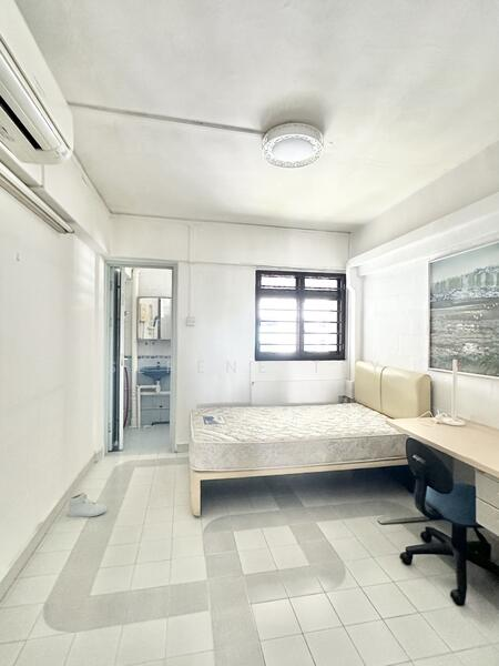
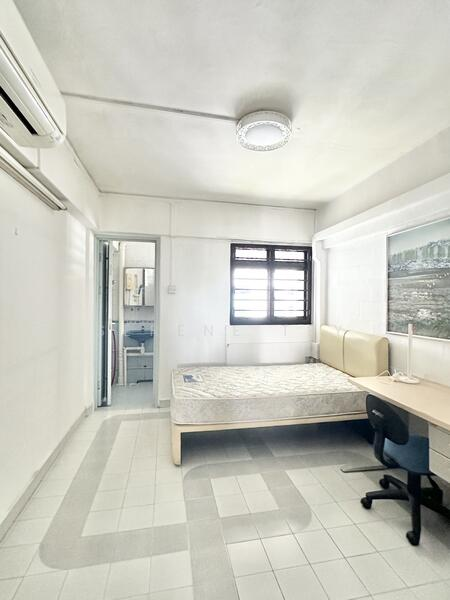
- sneaker (86, 503)
